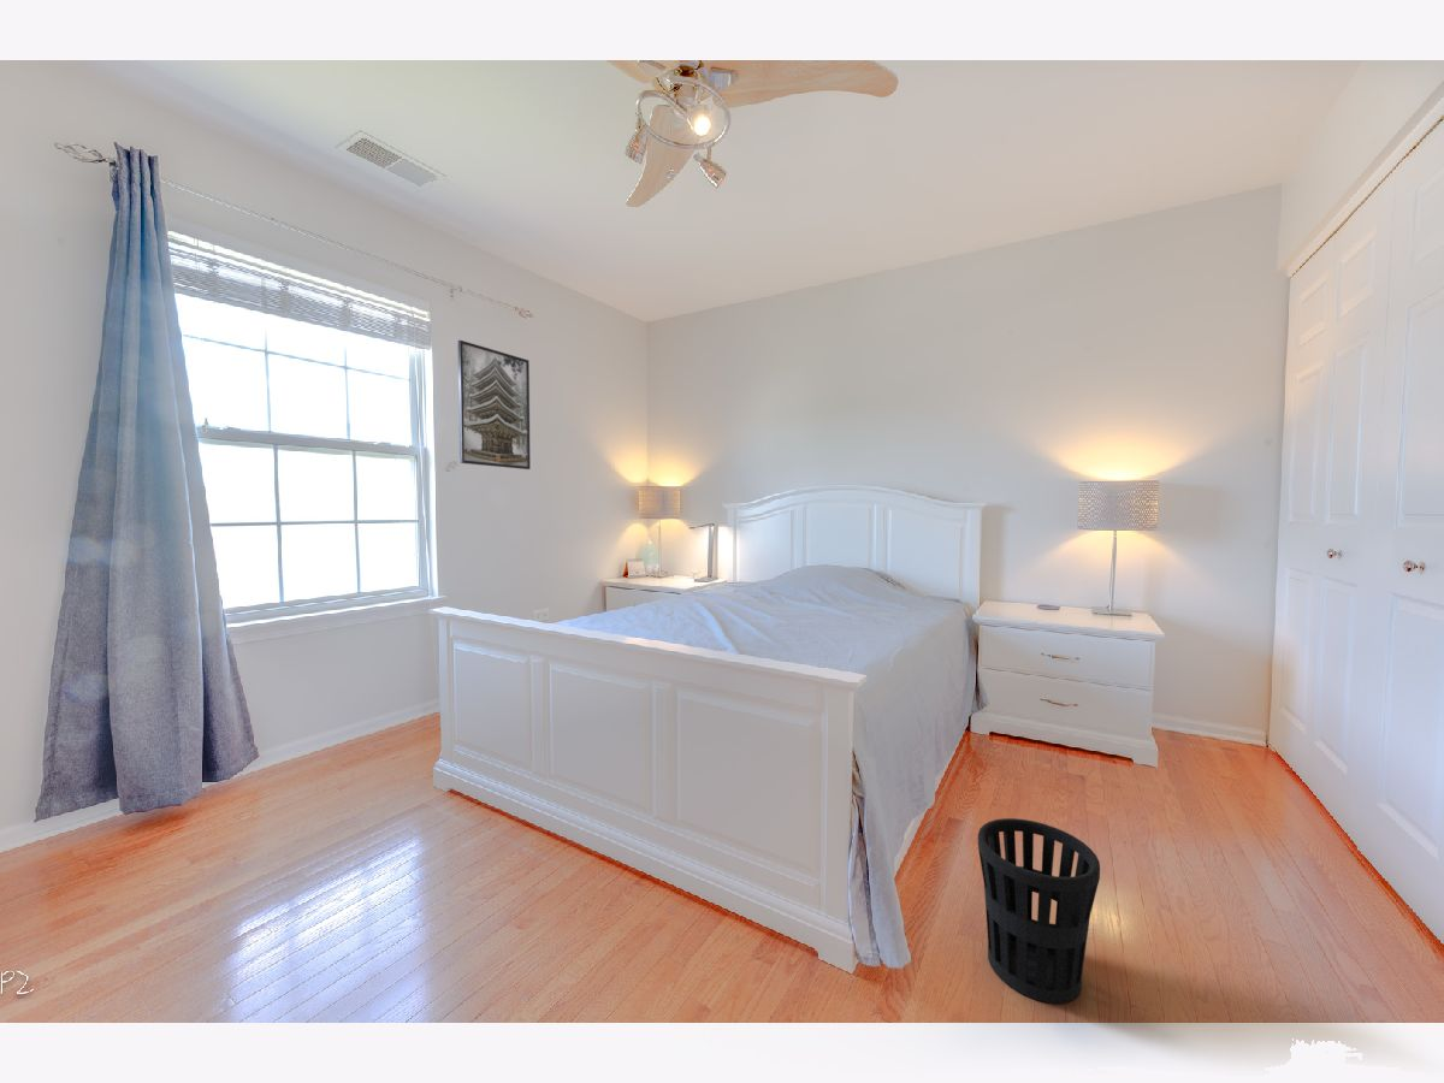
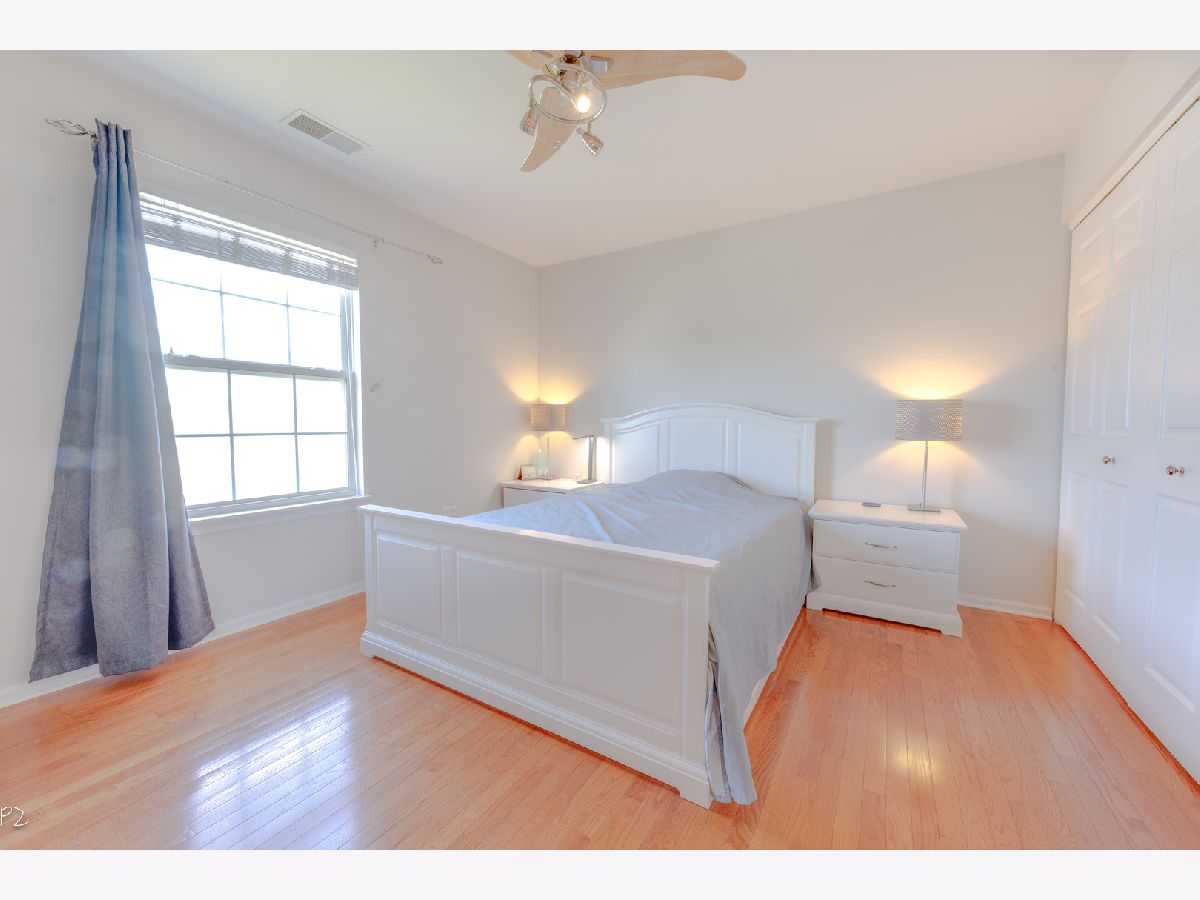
- wastebasket (1031, 907)
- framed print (496, 408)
